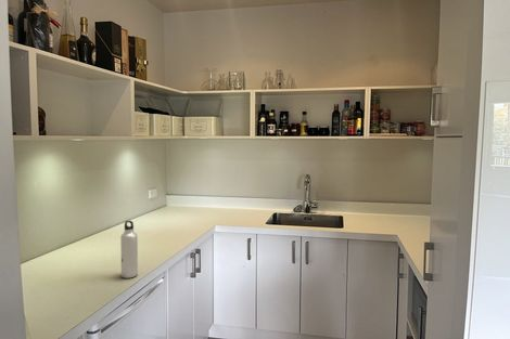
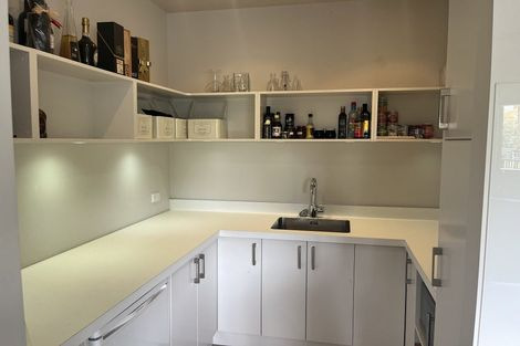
- water bottle (129, 248)
